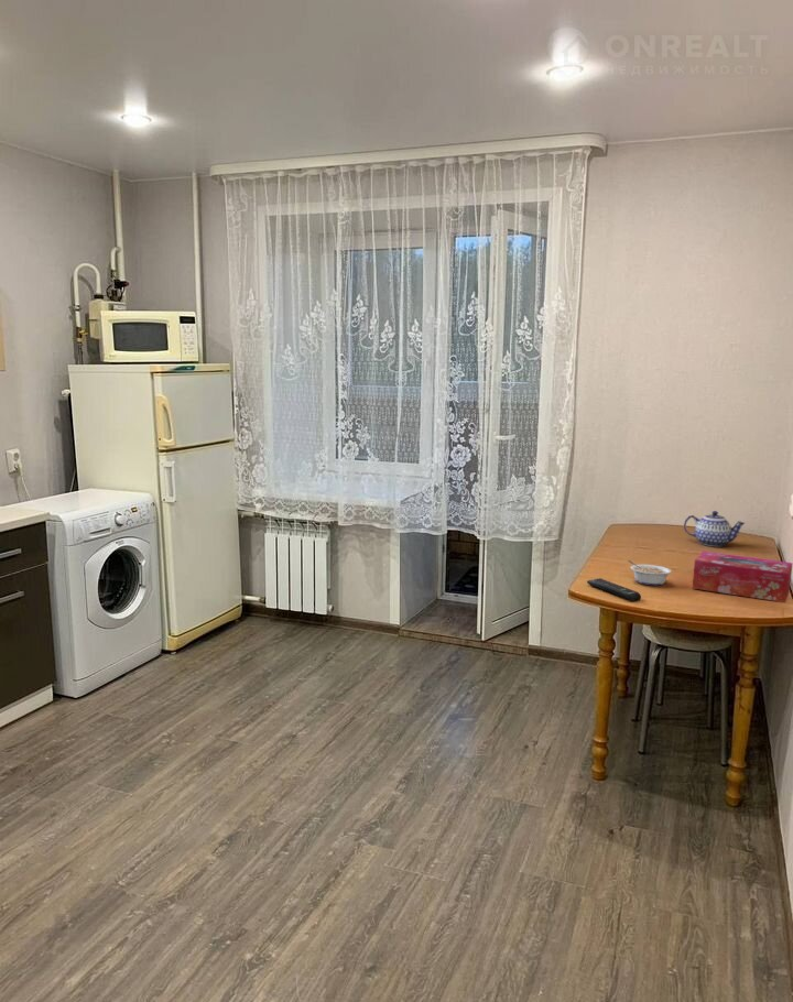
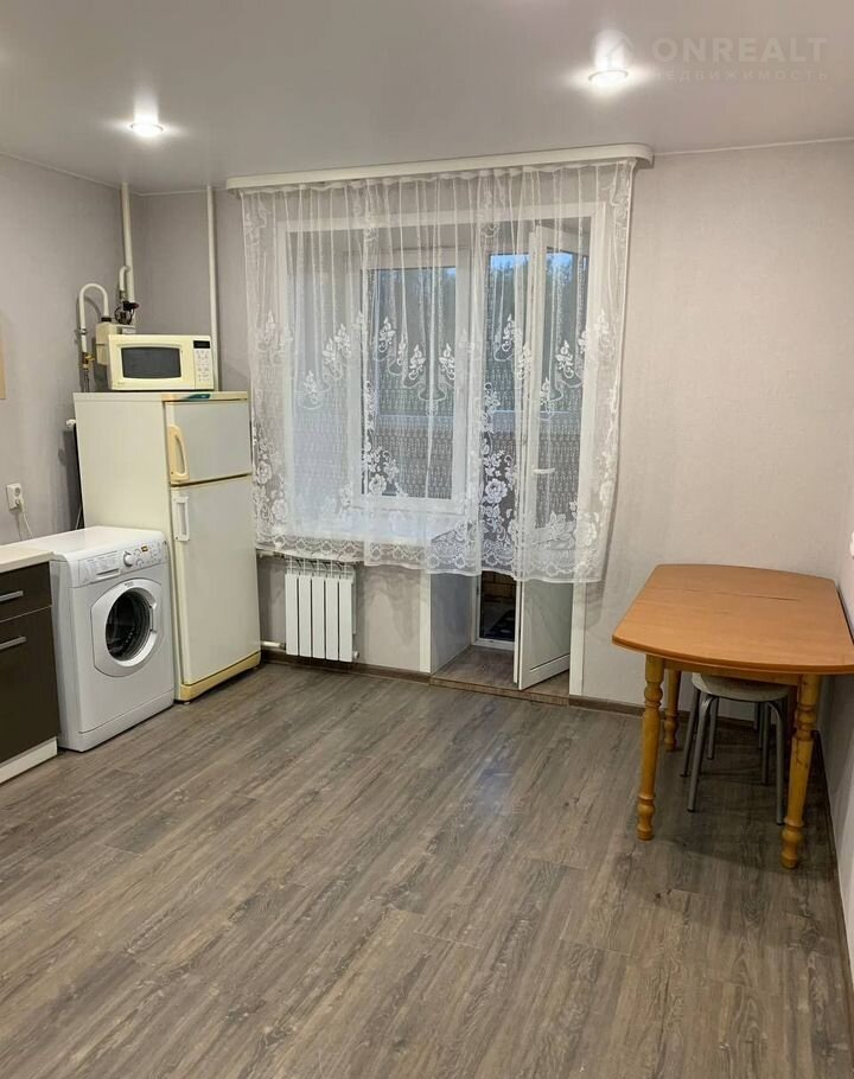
- legume (649, 574)
- tissue box (741, 575)
- remote control (612, 588)
- teapot (713, 527)
